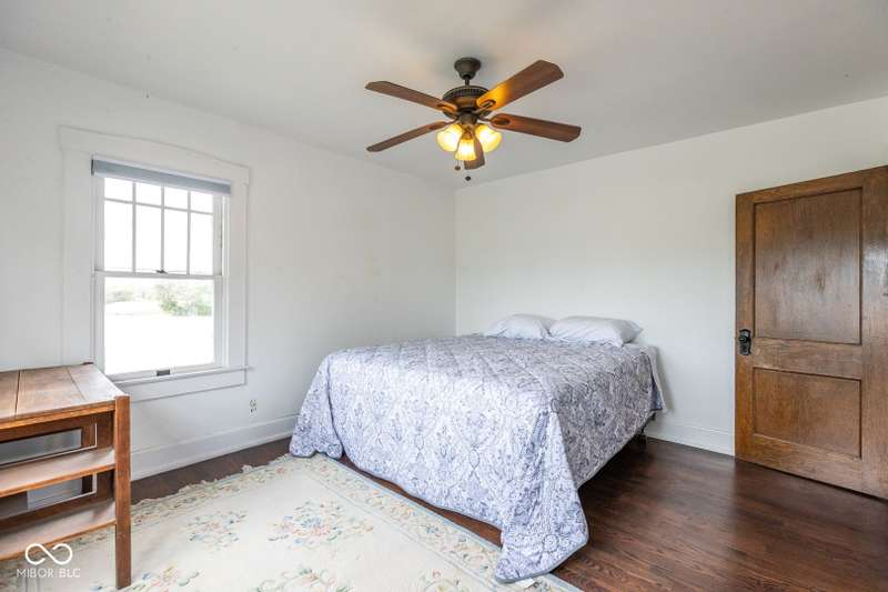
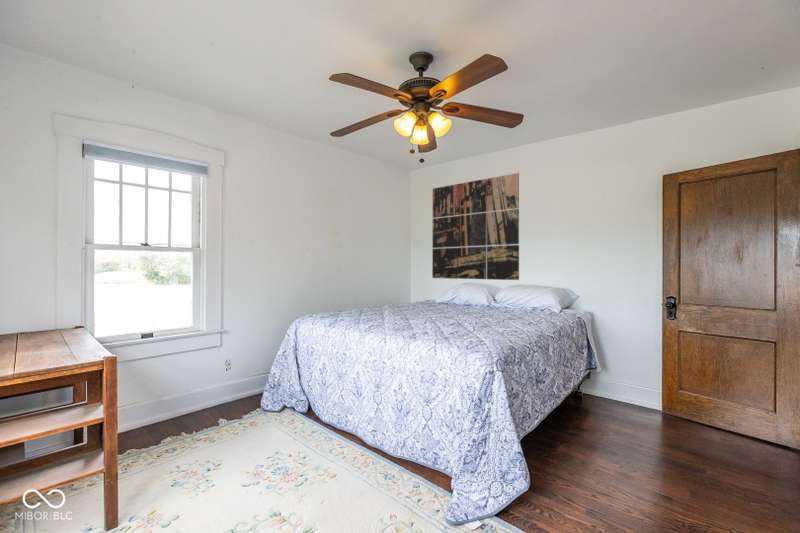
+ wall art (471, 230)
